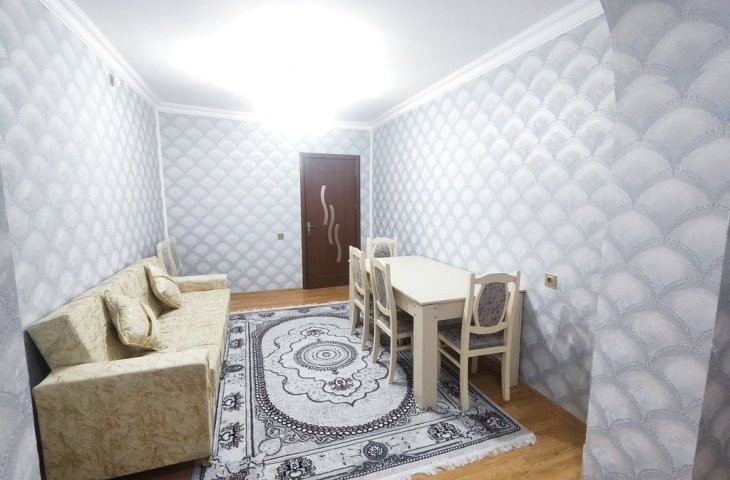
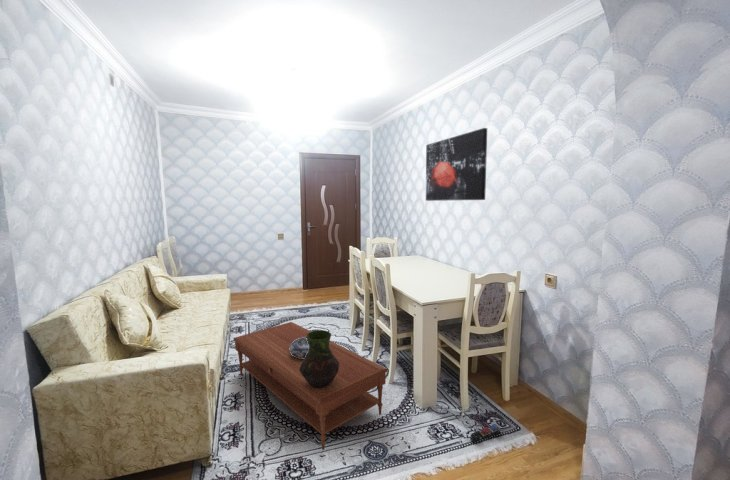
+ toy train (485, 432)
+ coffee table (300, 372)
+ vase (319, 358)
+ wall art (452, 169)
+ decorative bowl (307, 347)
